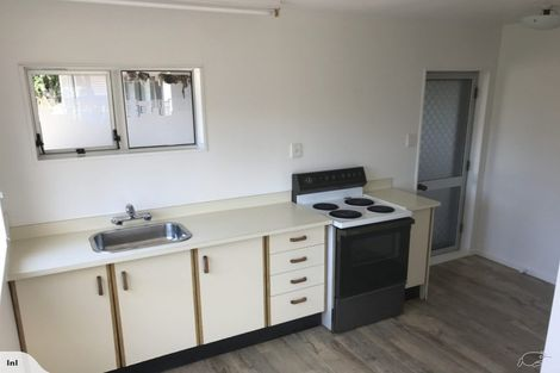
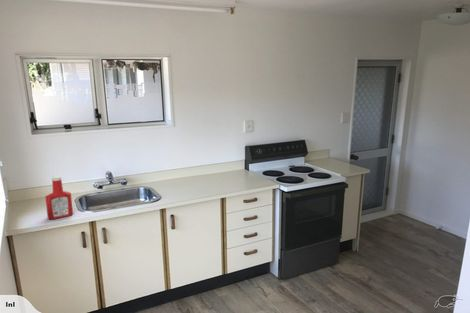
+ soap bottle (58, 196)
